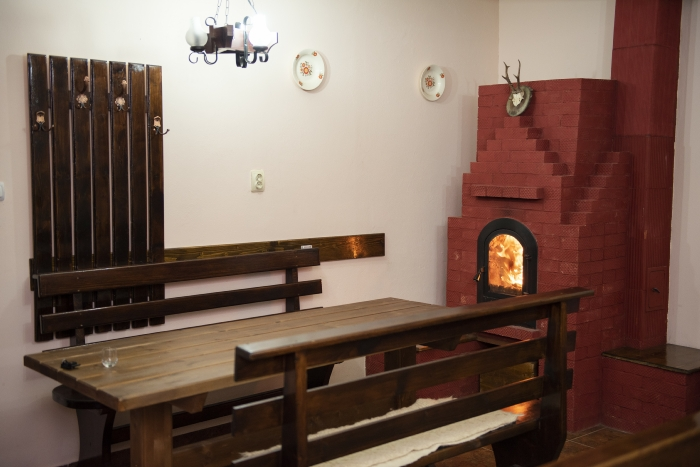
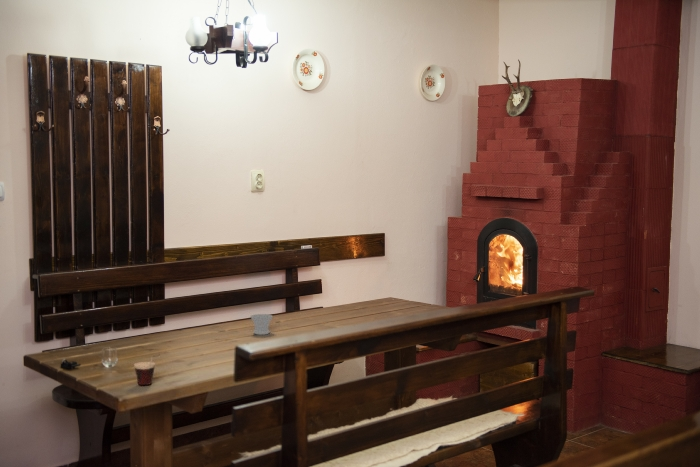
+ cup (261, 324)
+ cup (149, 368)
